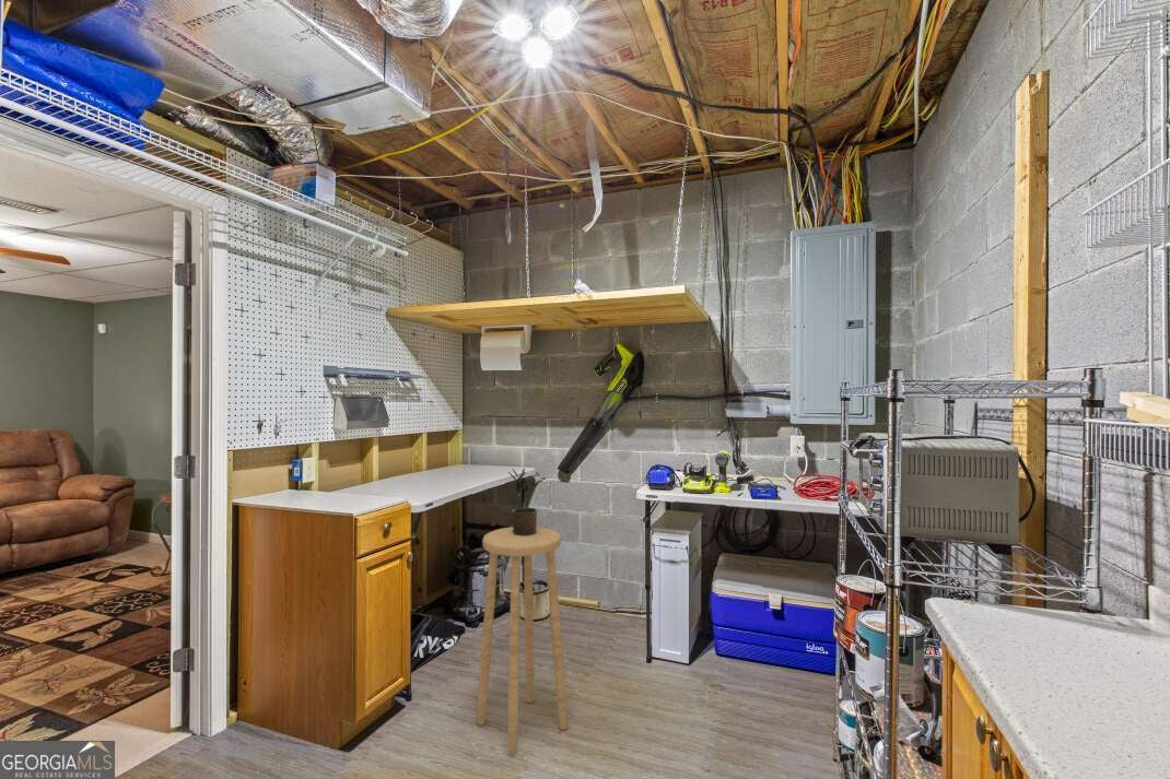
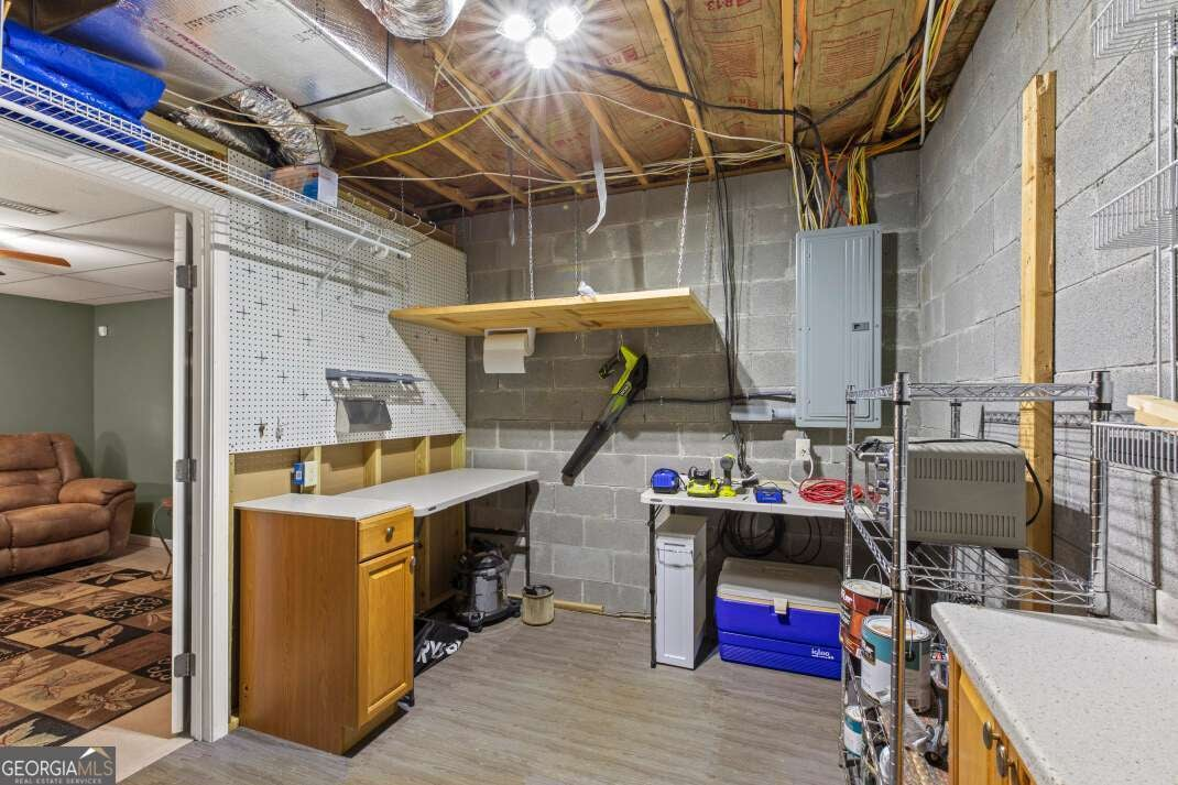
- potted plant (526, 499)
- stool (525, 629)
